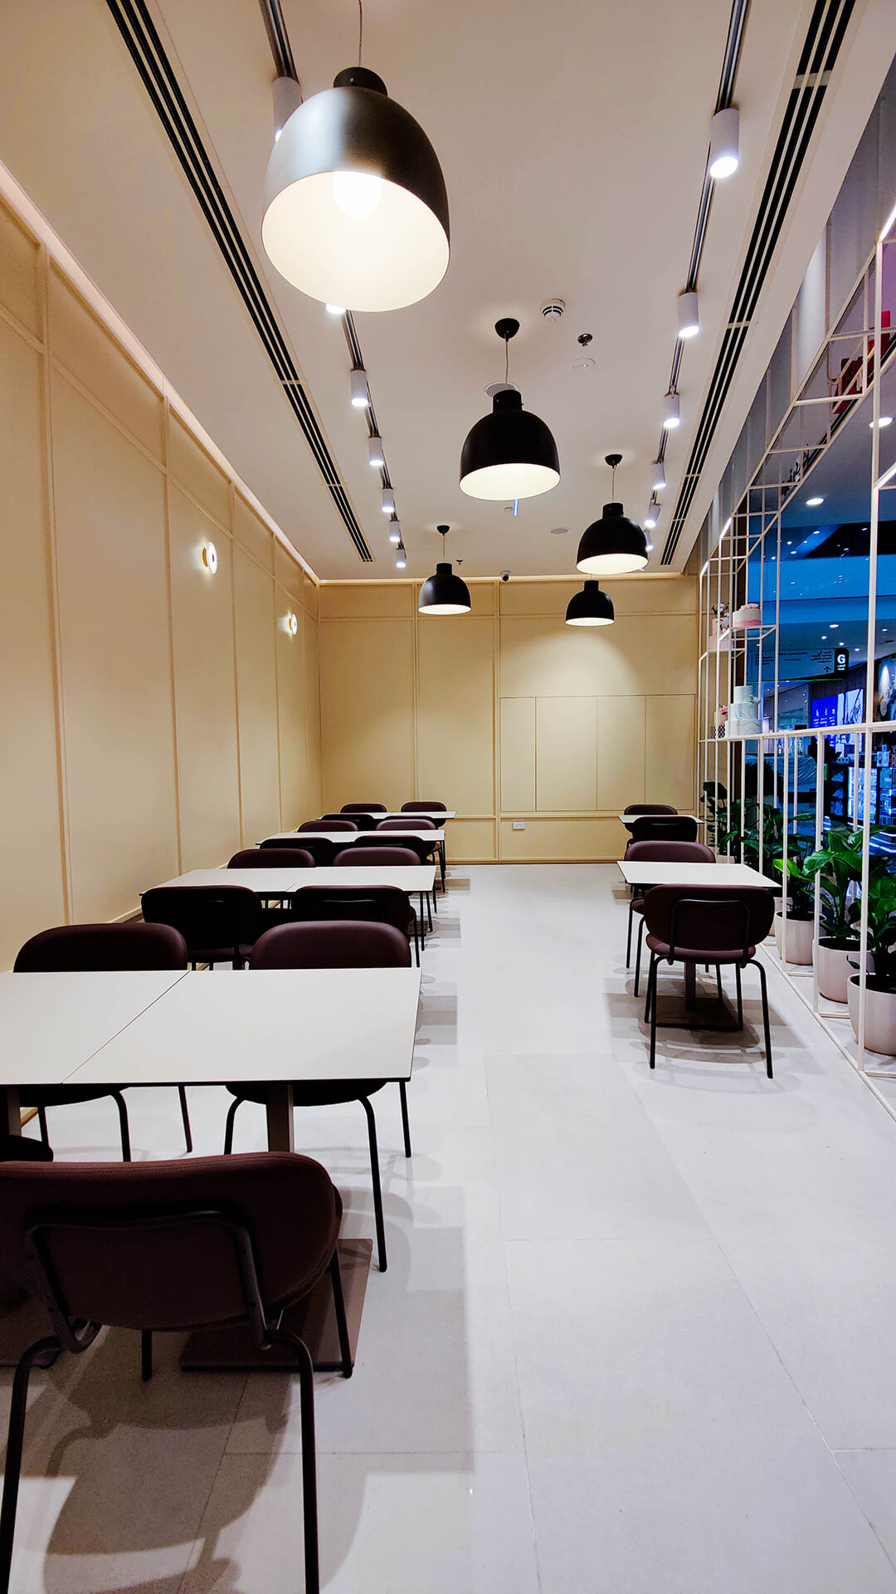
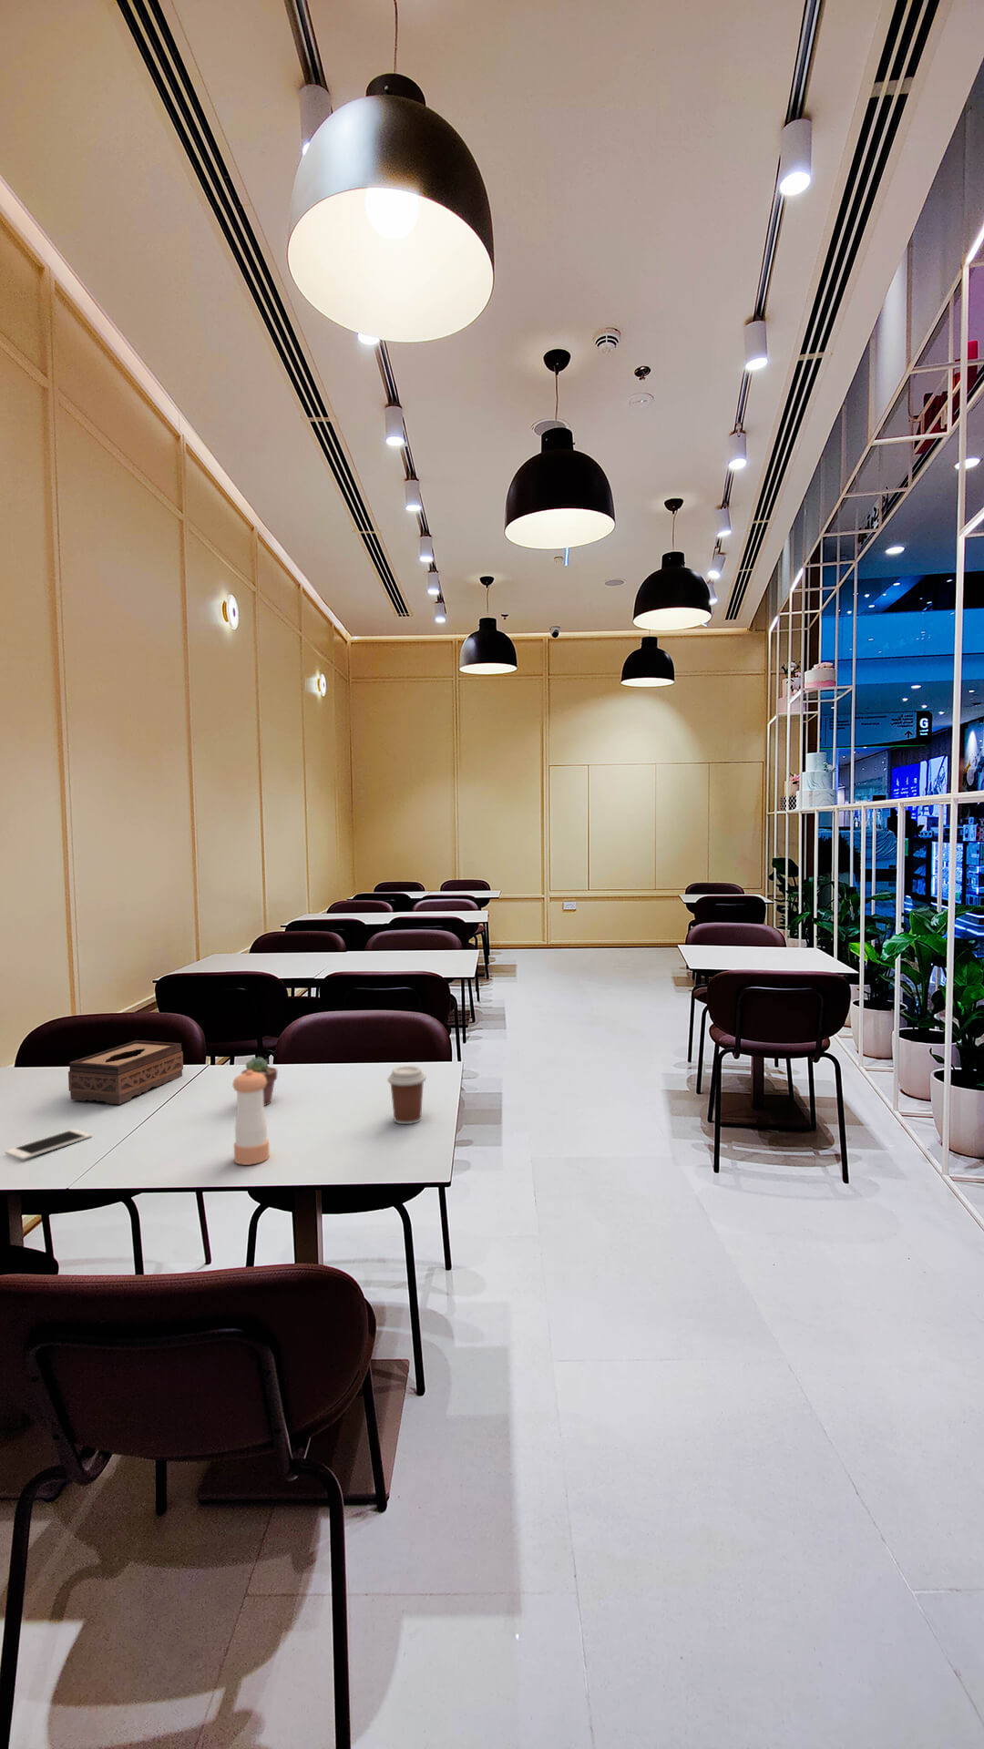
+ cell phone (49, 1144)
+ pepper shaker (251, 1114)
+ potted succulent (264, 1076)
+ tissue box (127, 1069)
+ coffee cup (406, 1094)
